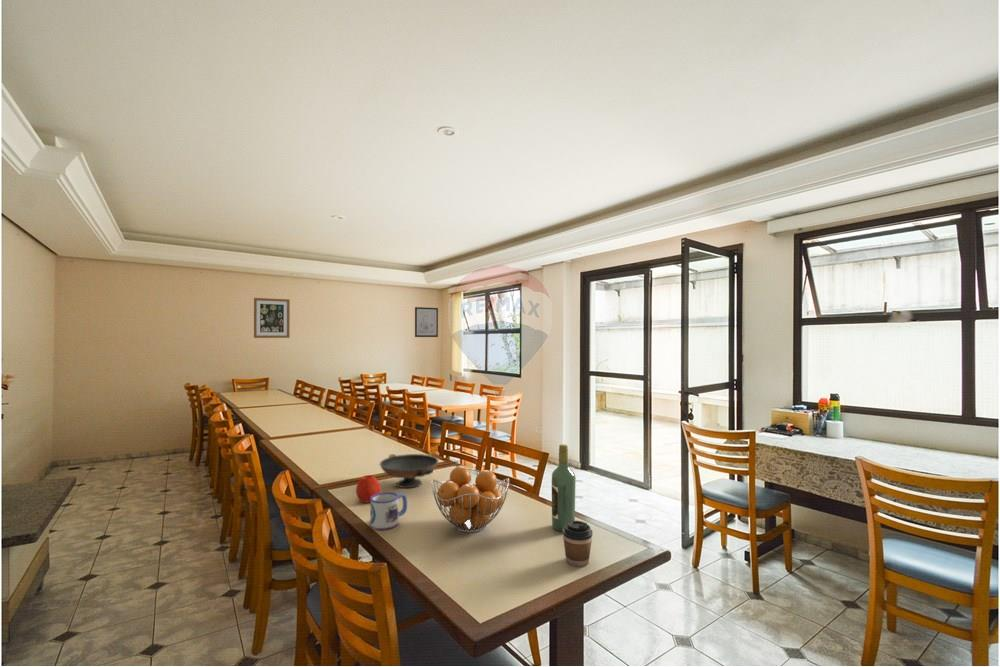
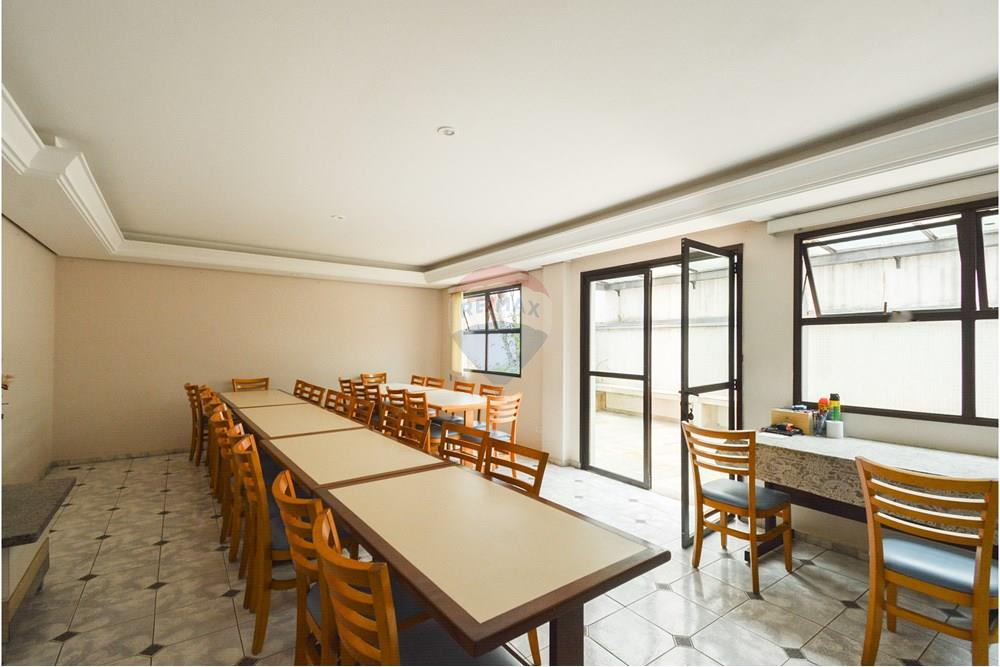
- wall art (426, 322)
- apple (368, 487)
- coffee cup (577, 541)
- wall art (272, 318)
- decorative bowl (409, 472)
- wine bottle (563, 486)
- mug (389, 508)
- fruit basket (470, 497)
